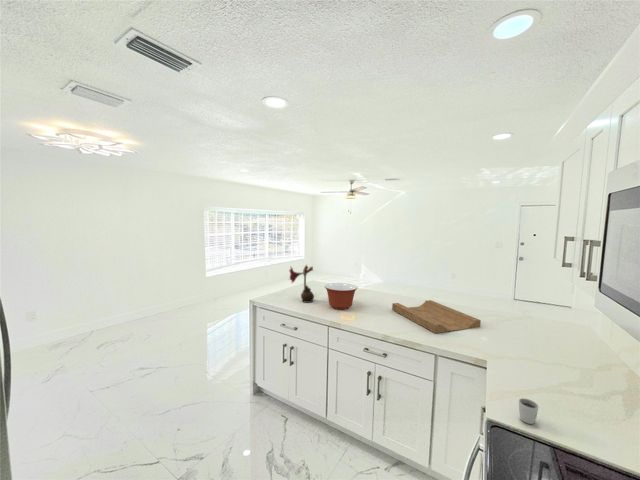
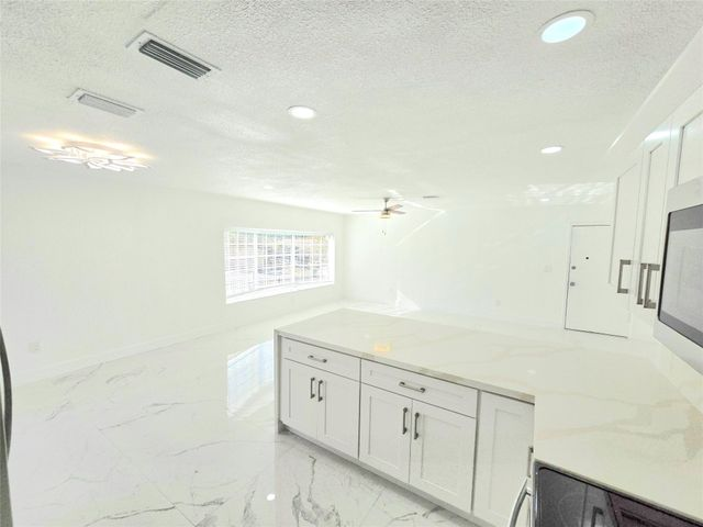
- flower (304, 282)
- cutting board (432, 314)
- mixing bowl (340, 296)
- cup (529, 404)
